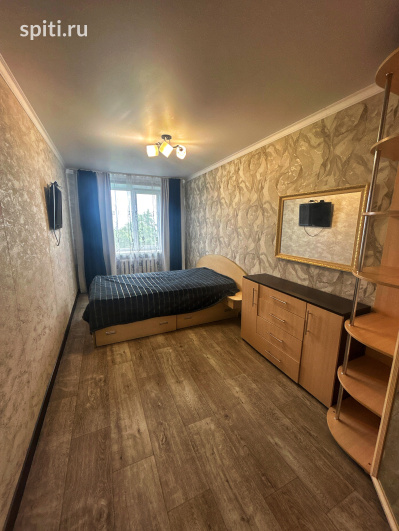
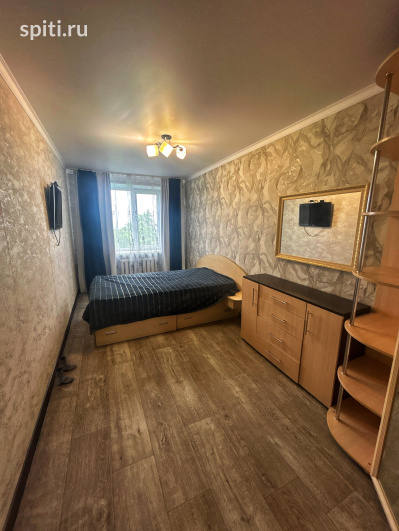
+ boots (66, 368)
